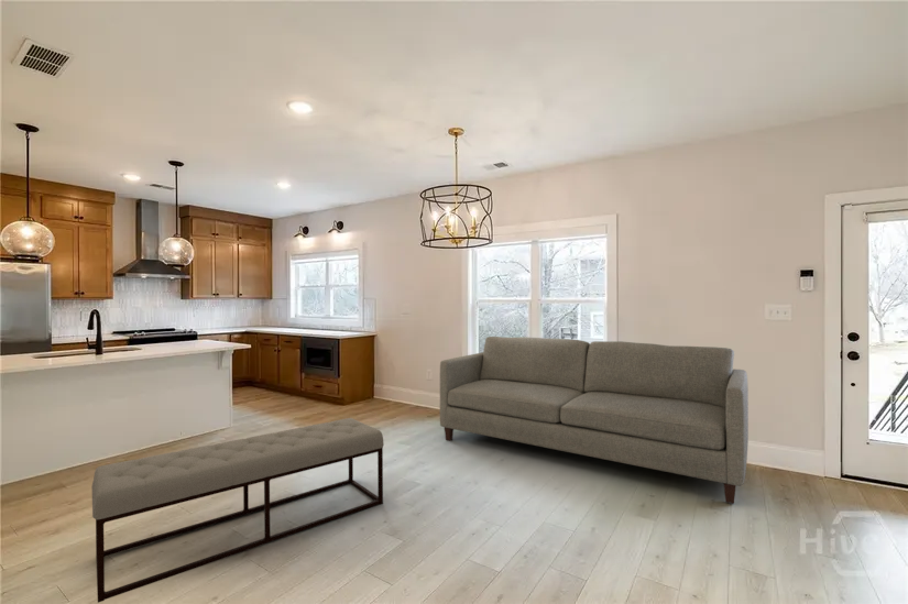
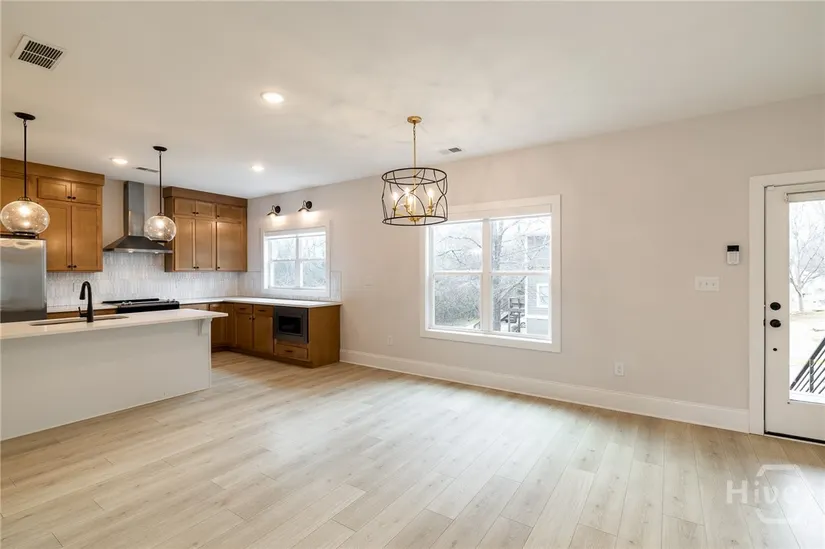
- bench (254, 483)
- sofa (579, 396)
